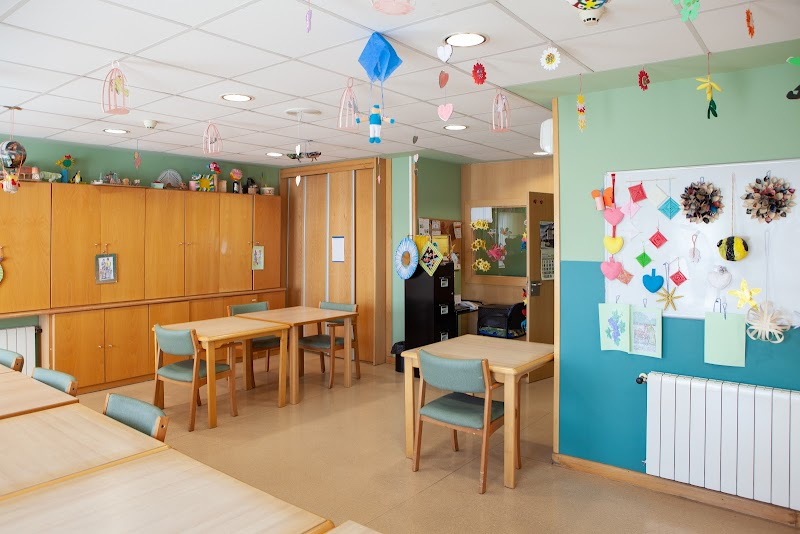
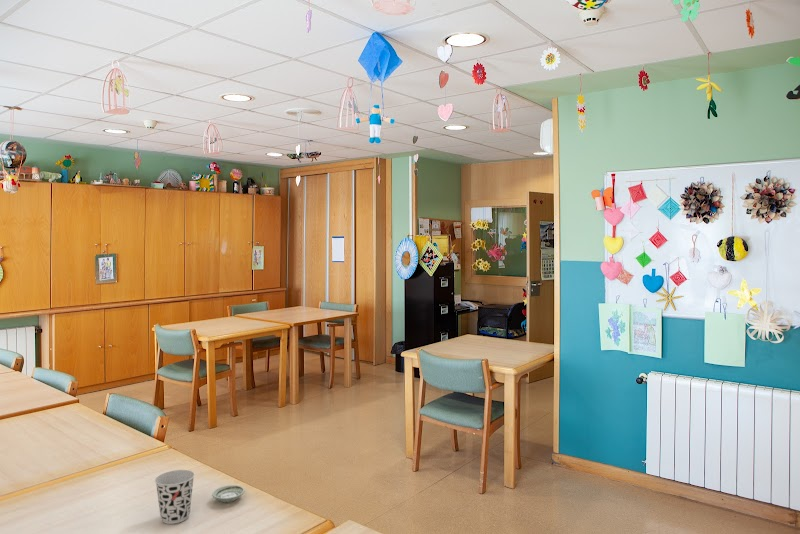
+ cup (175, 497)
+ saucer (228, 495)
